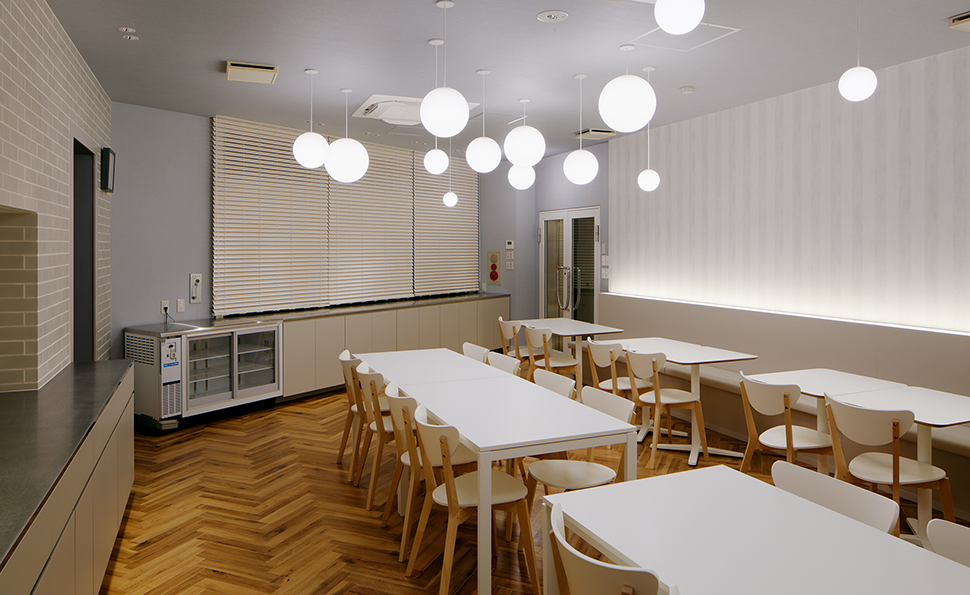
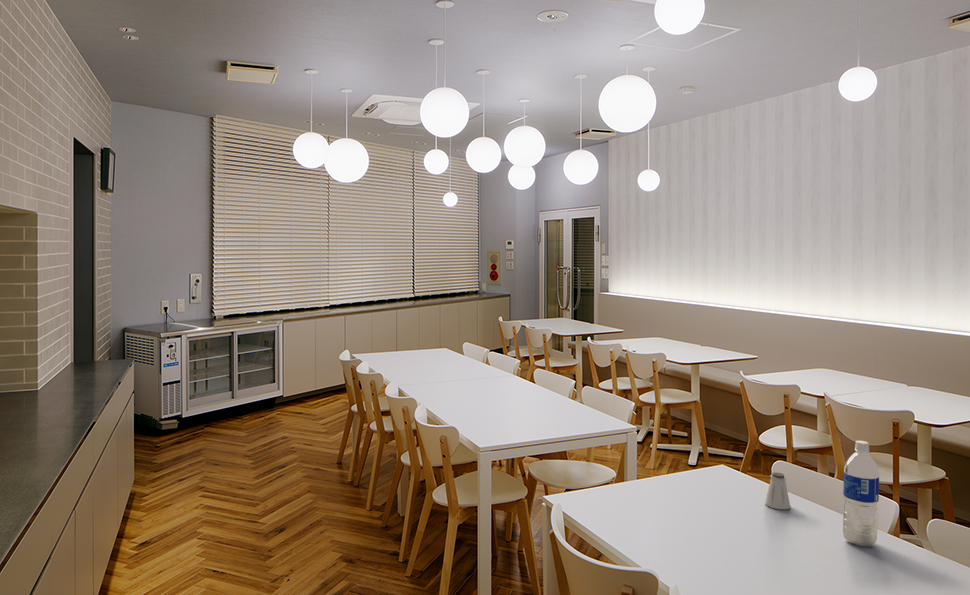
+ saltshaker (777, 489)
+ water bottle (860, 492)
